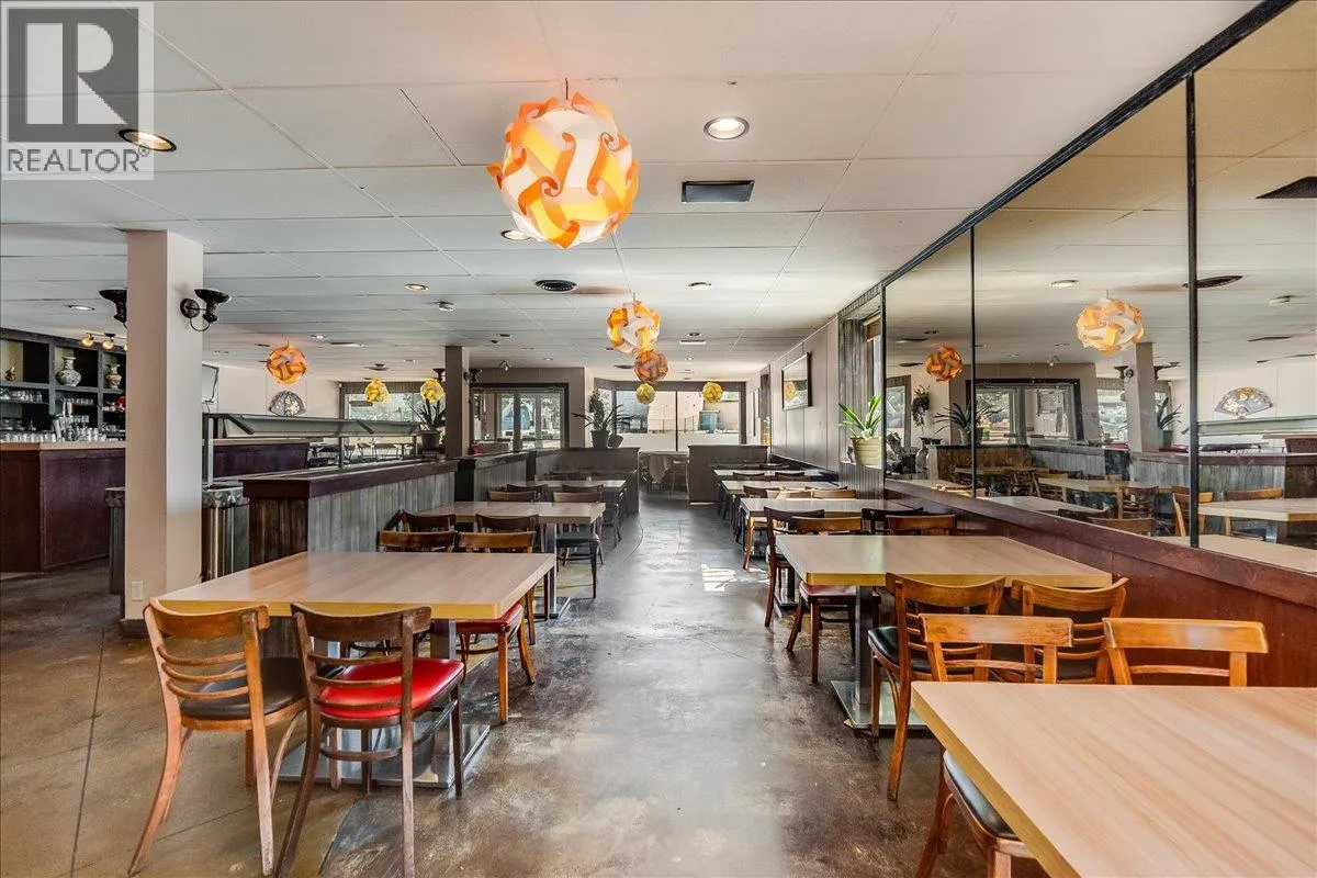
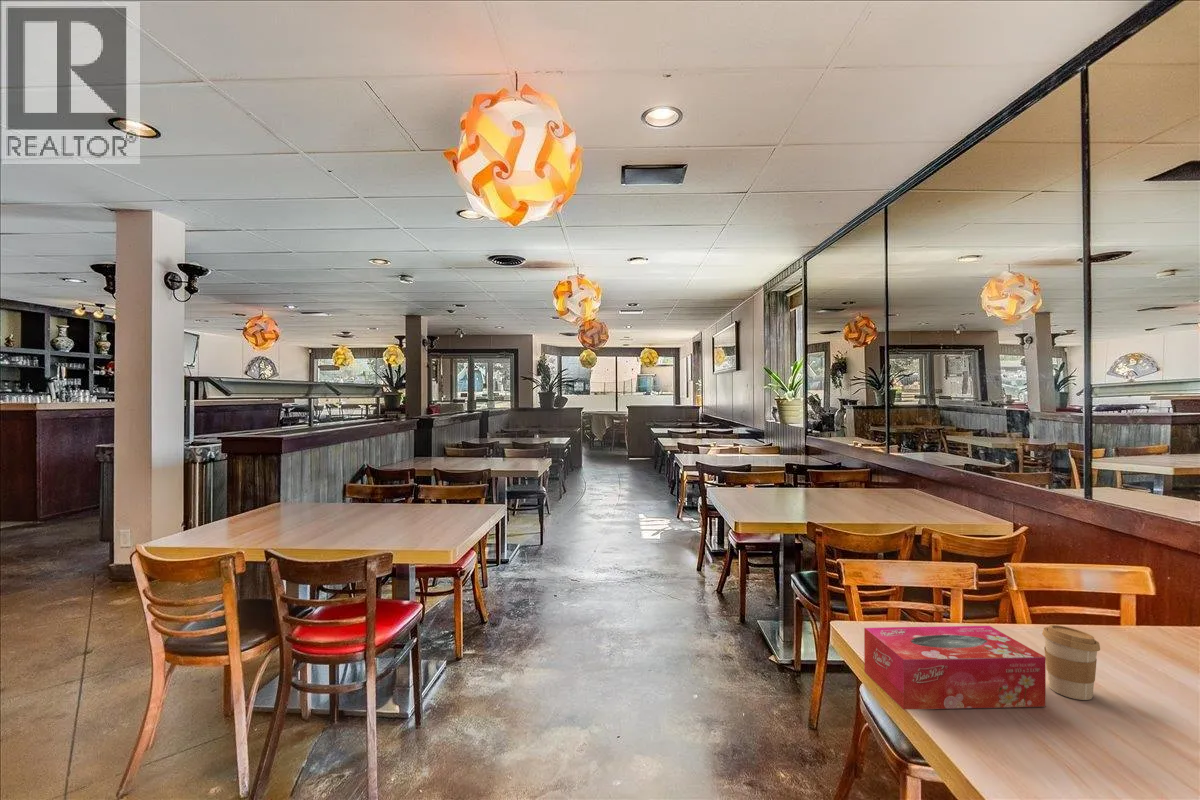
+ tissue box (949, 664)
+ coffee cup (1070, 660)
